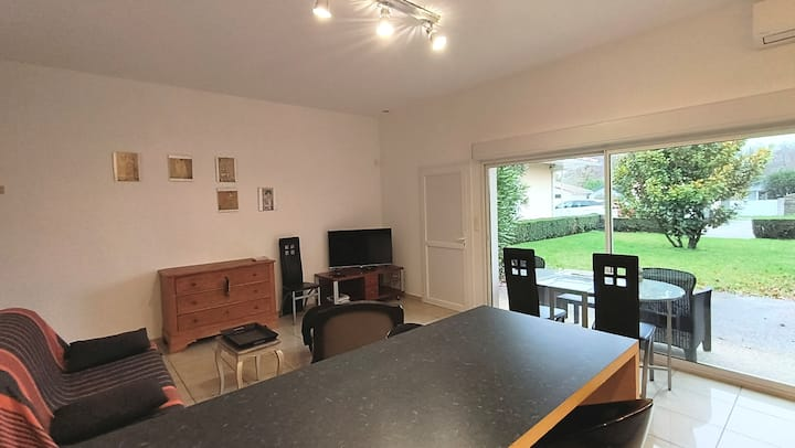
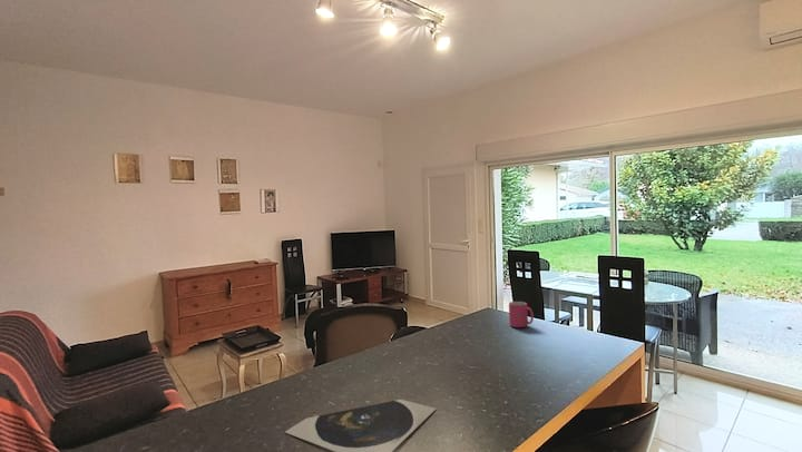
+ plate (363, 420)
+ mug (521, 315)
